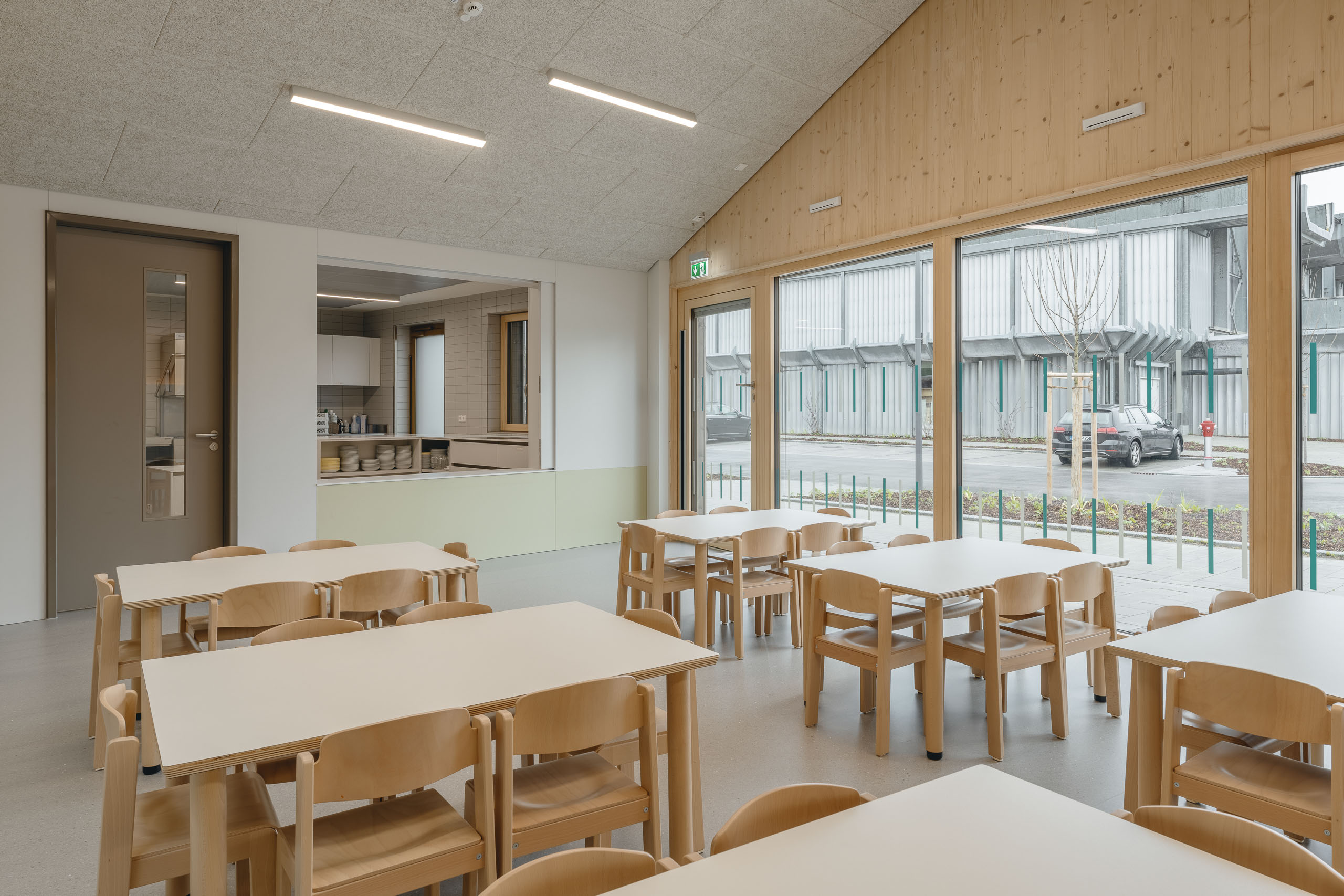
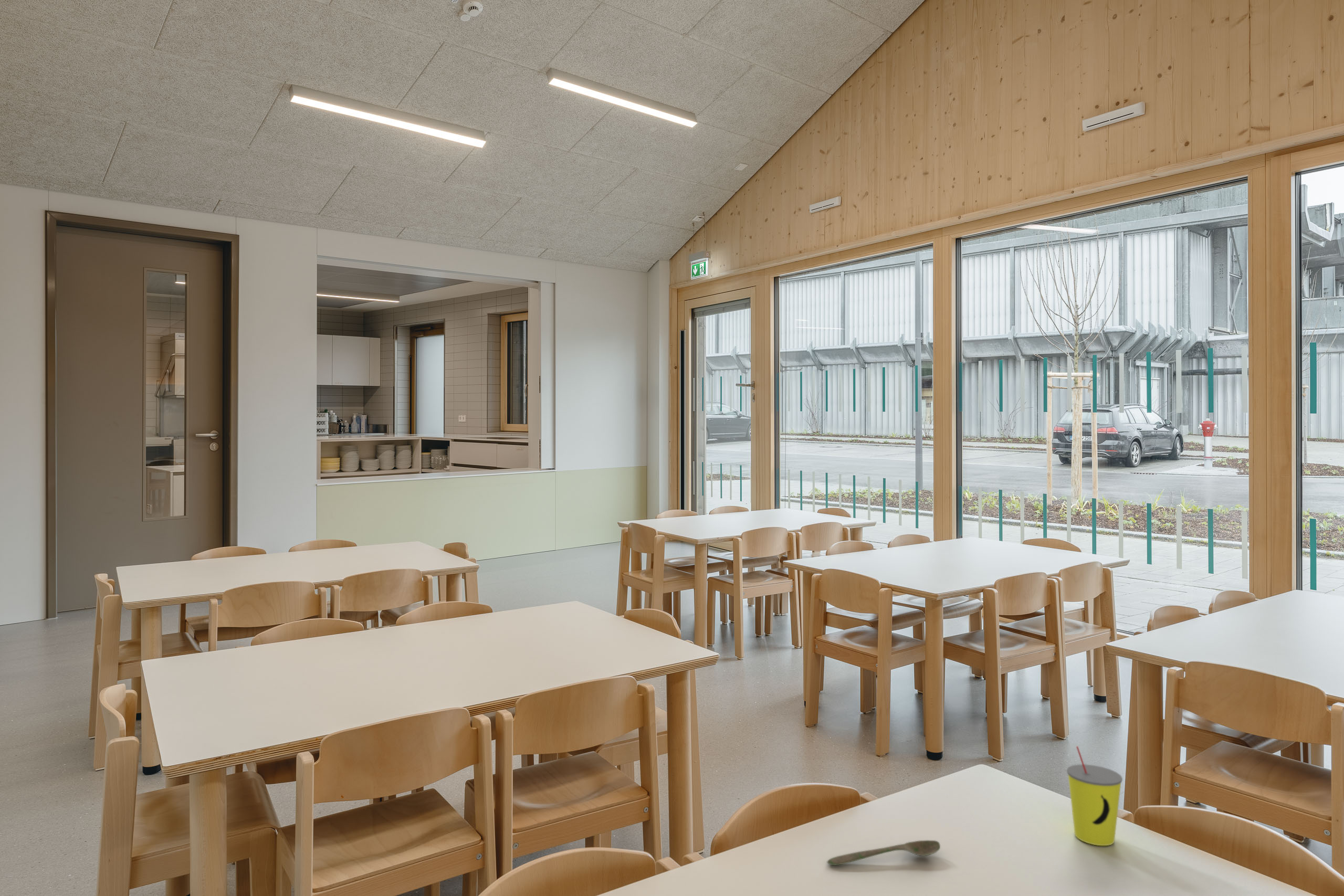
+ spoon (884, 852)
+ straw (1094, 792)
